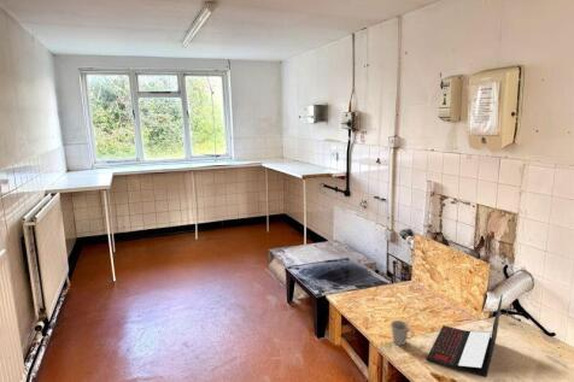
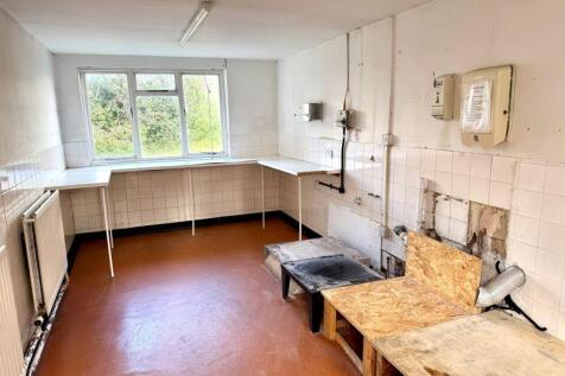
- laptop (464, 330)
- mug (402, 334)
